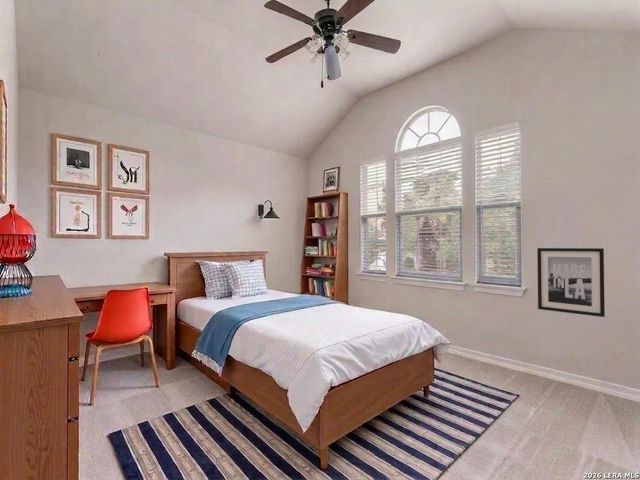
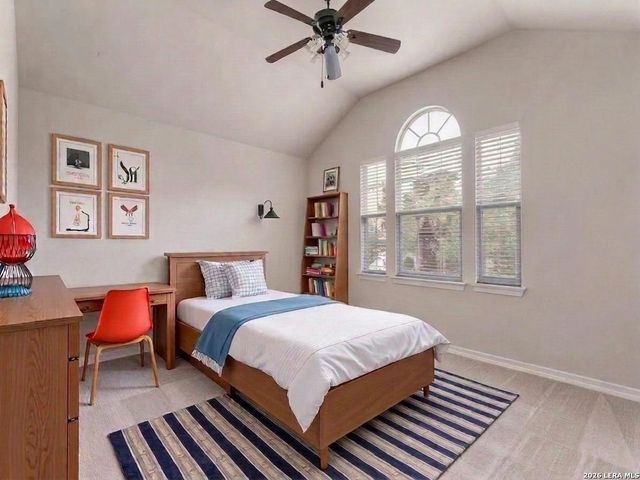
- wall art (569, 280)
